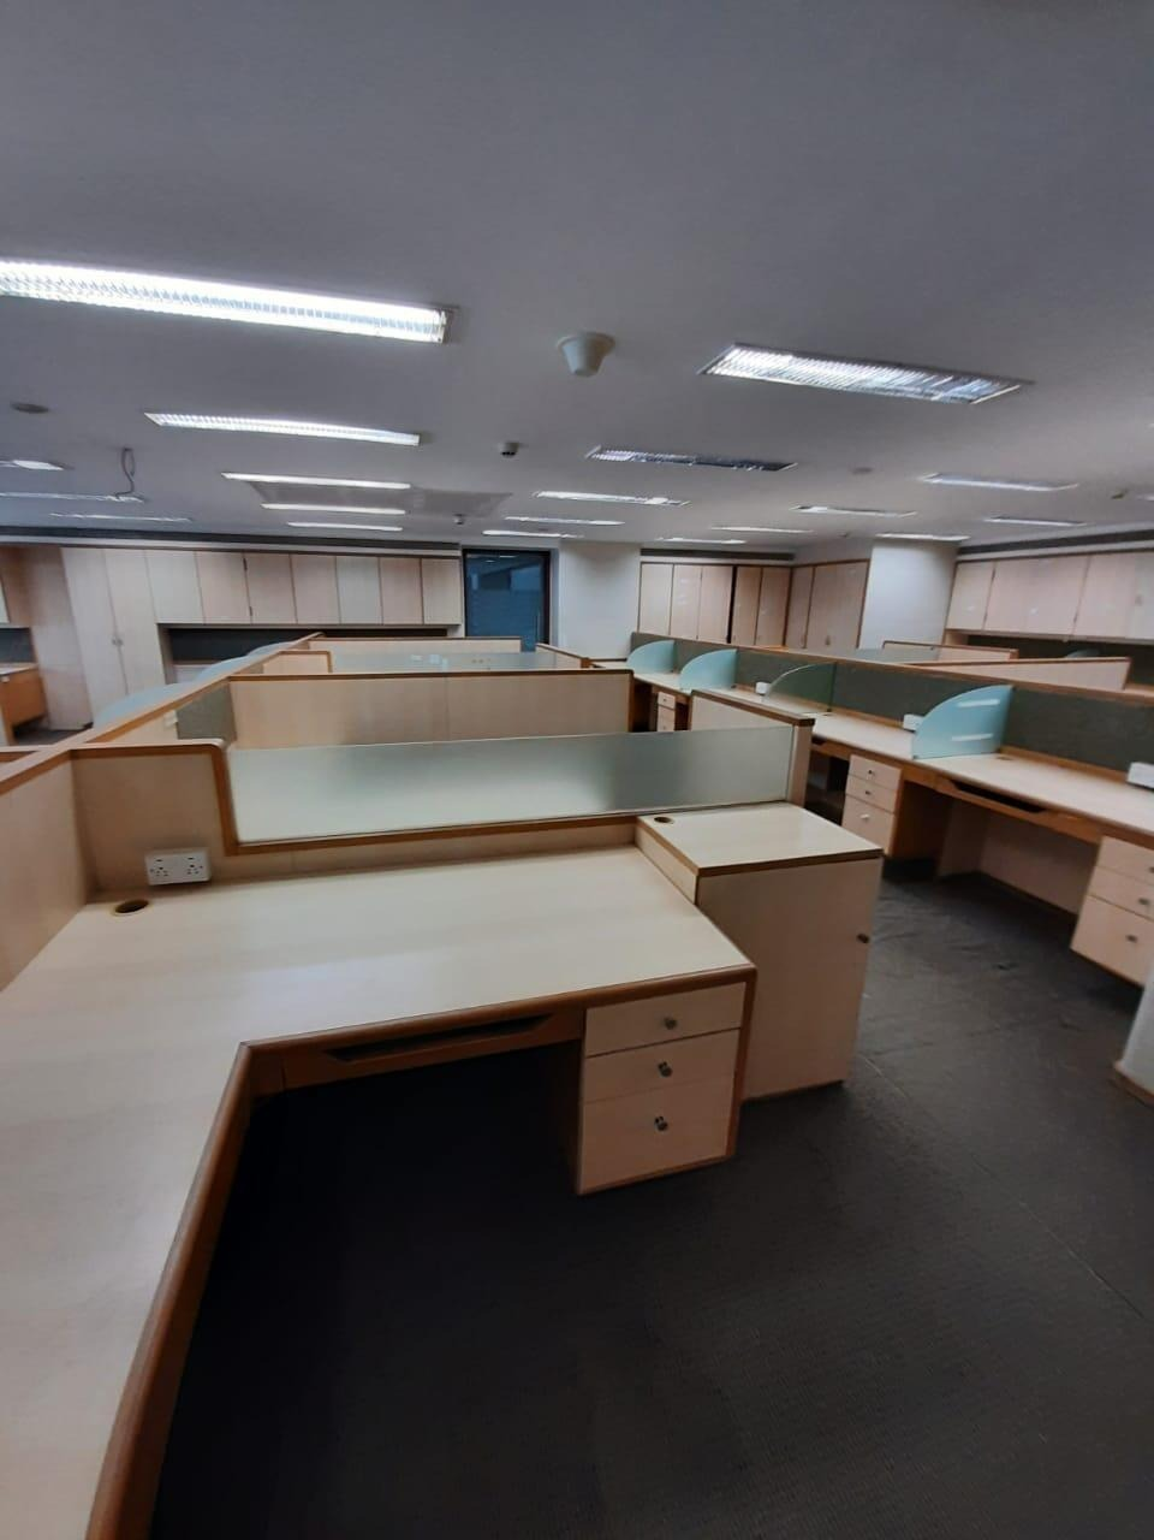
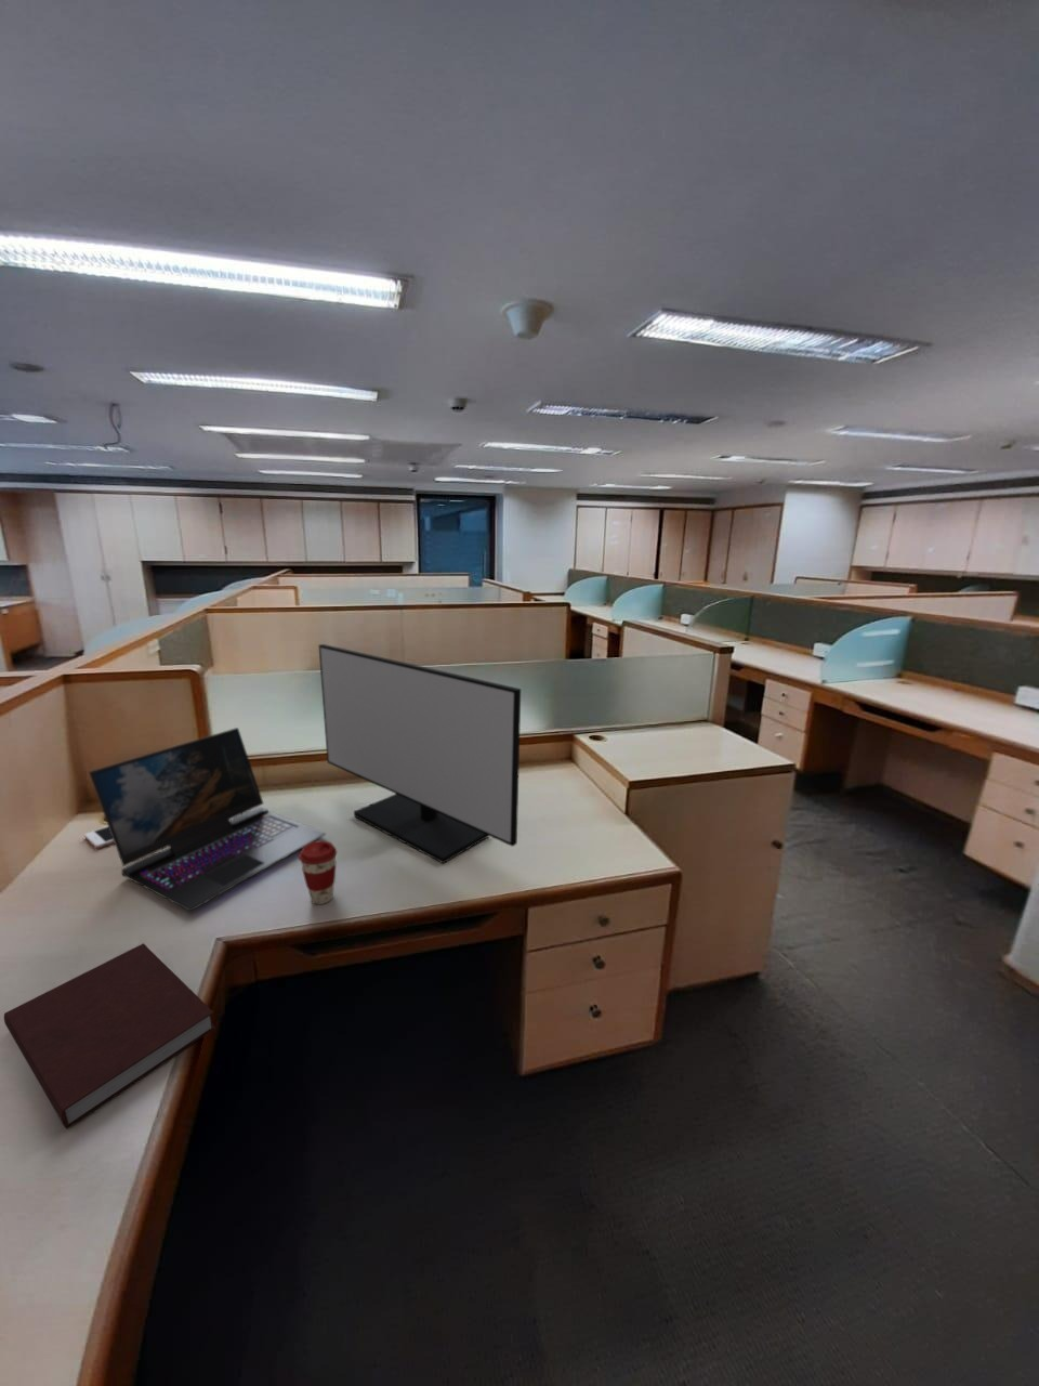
+ laptop (216, 808)
+ monitor (417, 748)
+ cell phone (111, 836)
+ notebook (110, 1021)
+ coffee cup (320, 873)
